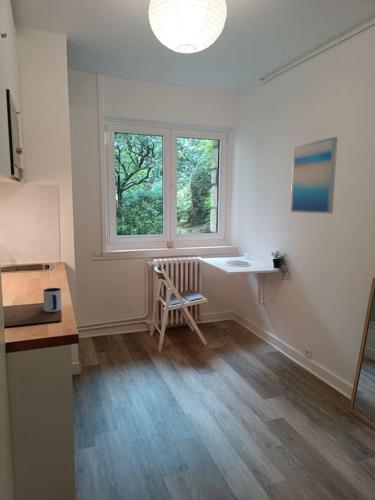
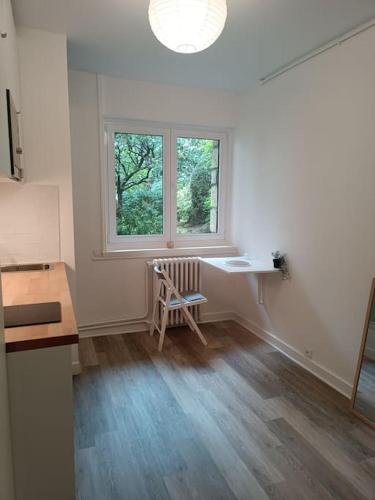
- wall art (311, 178)
- mug (53, 300)
